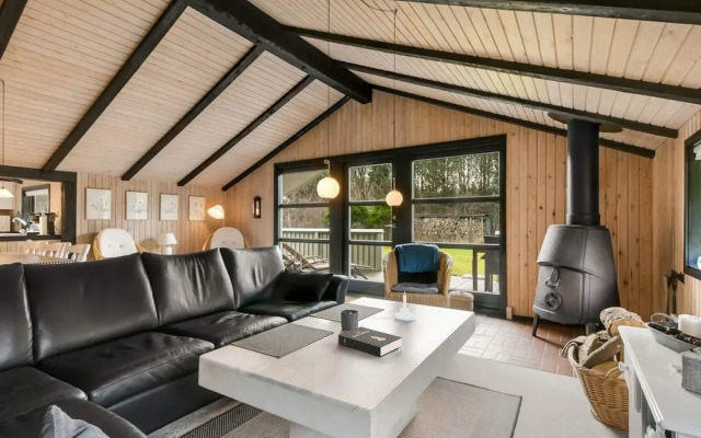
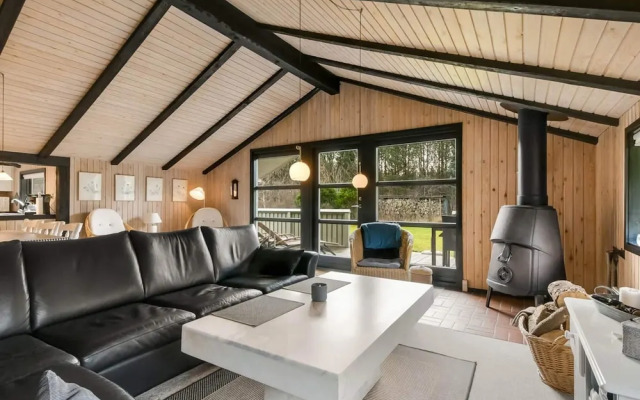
- booklet (369, 341)
- candle holder (404, 303)
